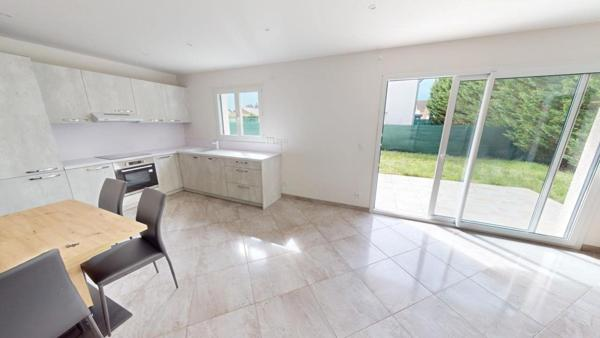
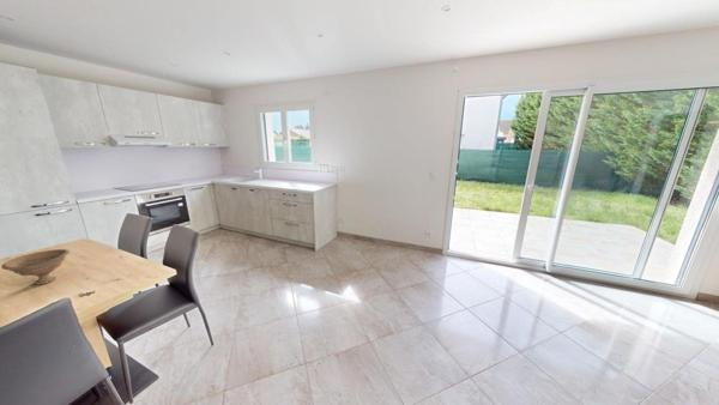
+ bowl (41, 268)
